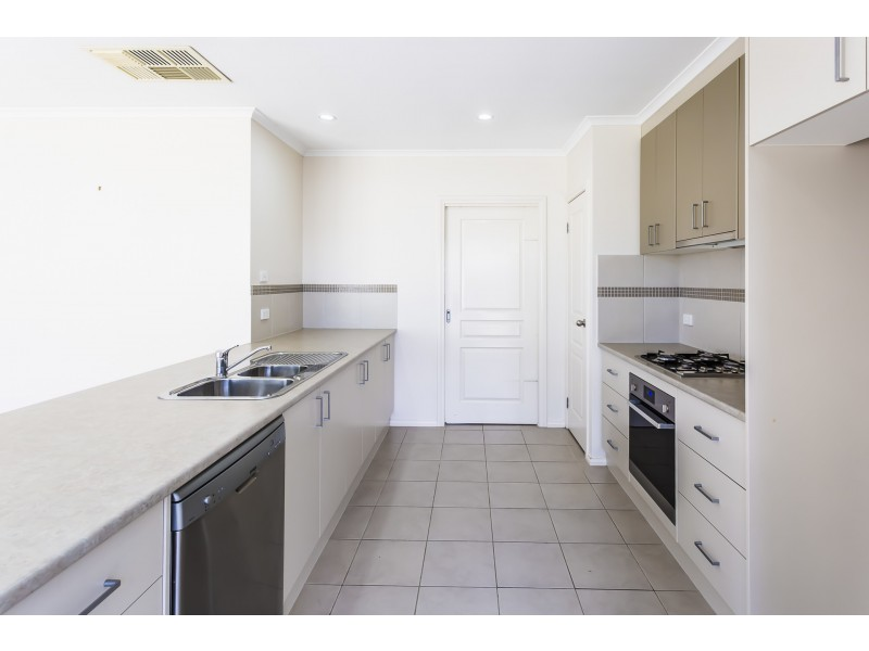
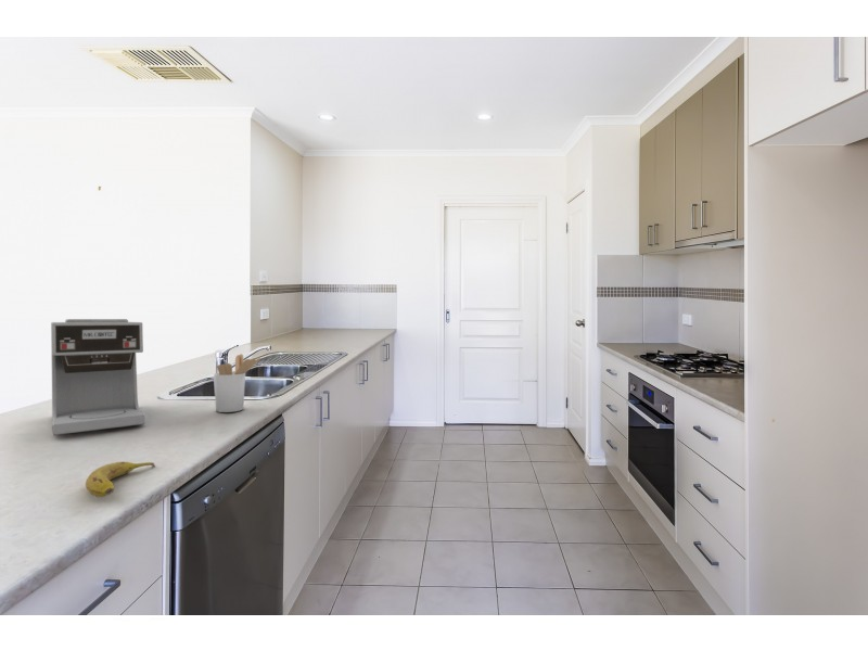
+ fruit (117, 474)
+ utensil holder (237, 382)
+ coffee maker (97, 370)
